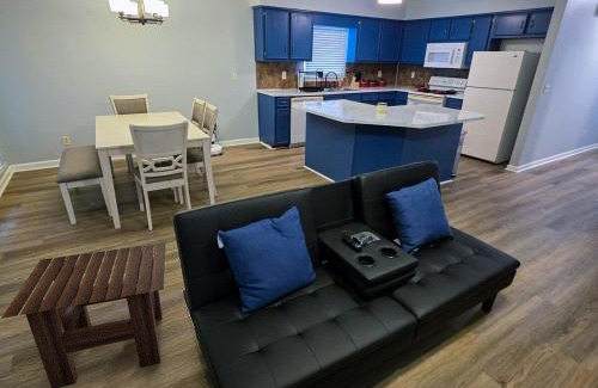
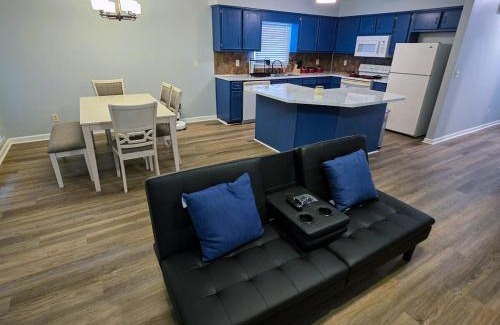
- side table (103, 302)
